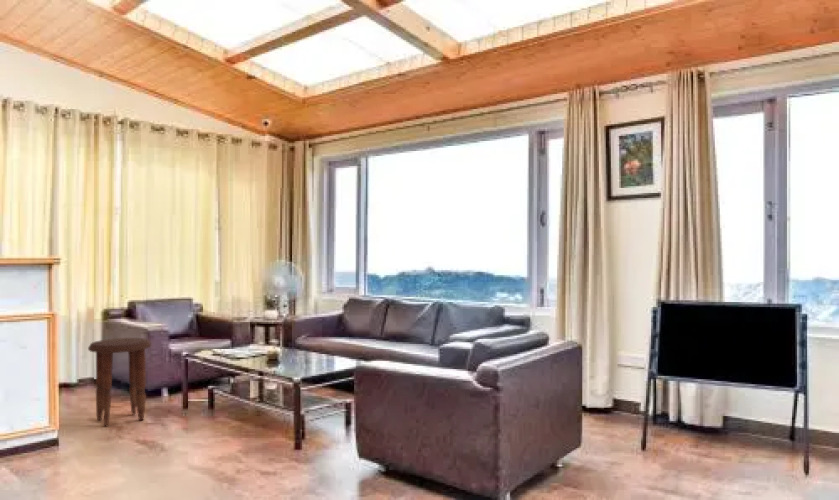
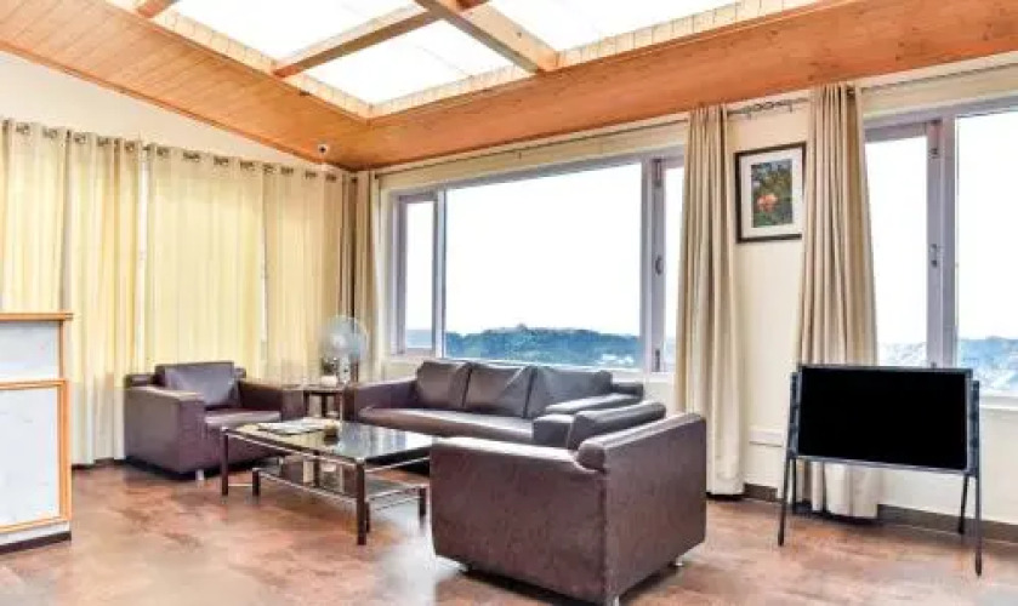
- side table (111, 380)
